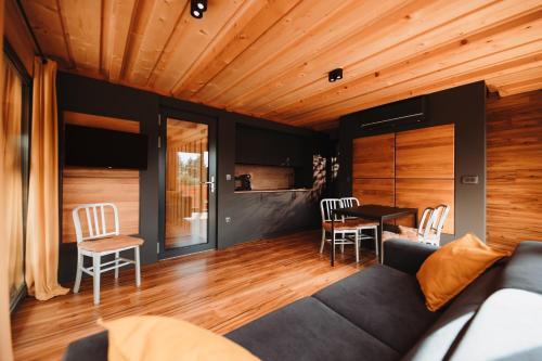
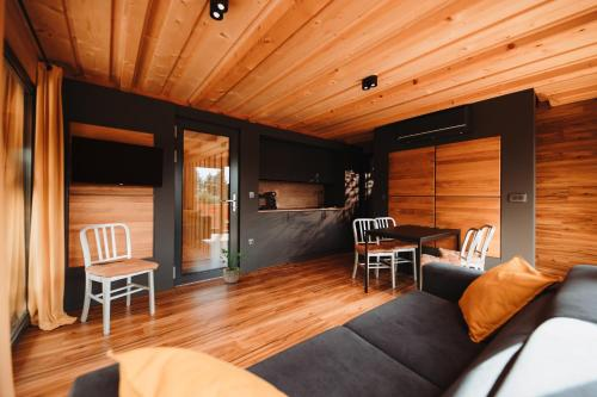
+ potted plant (236, 260)
